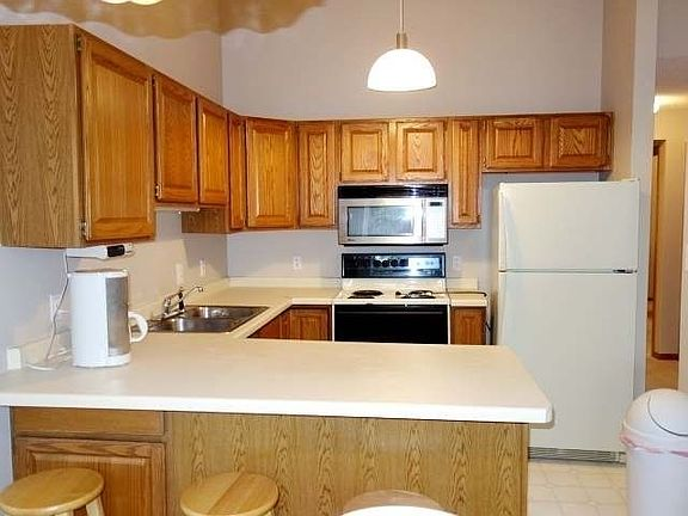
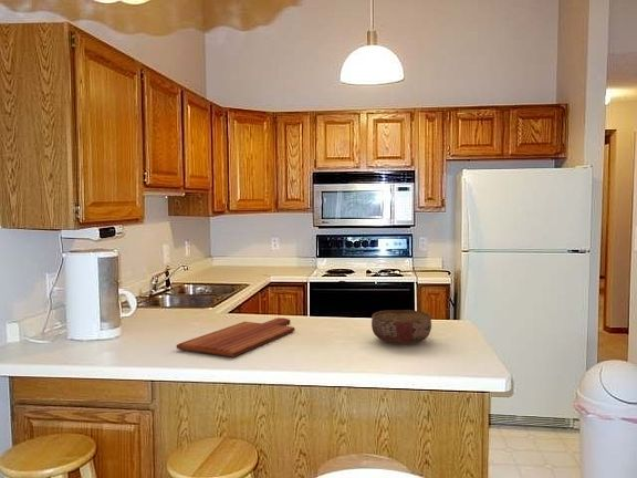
+ cutting board (241, 336)
+ bowl (400, 328)
